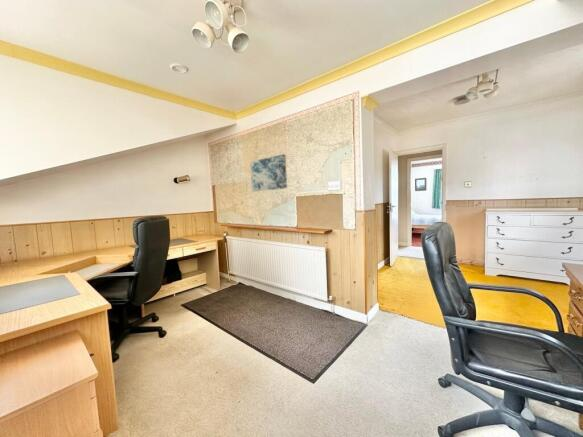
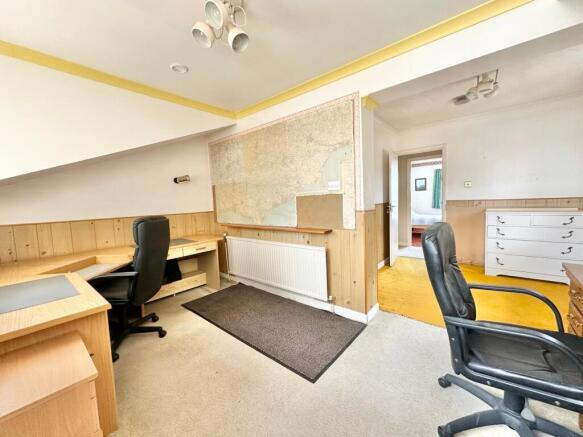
- wall art (267, 174)
